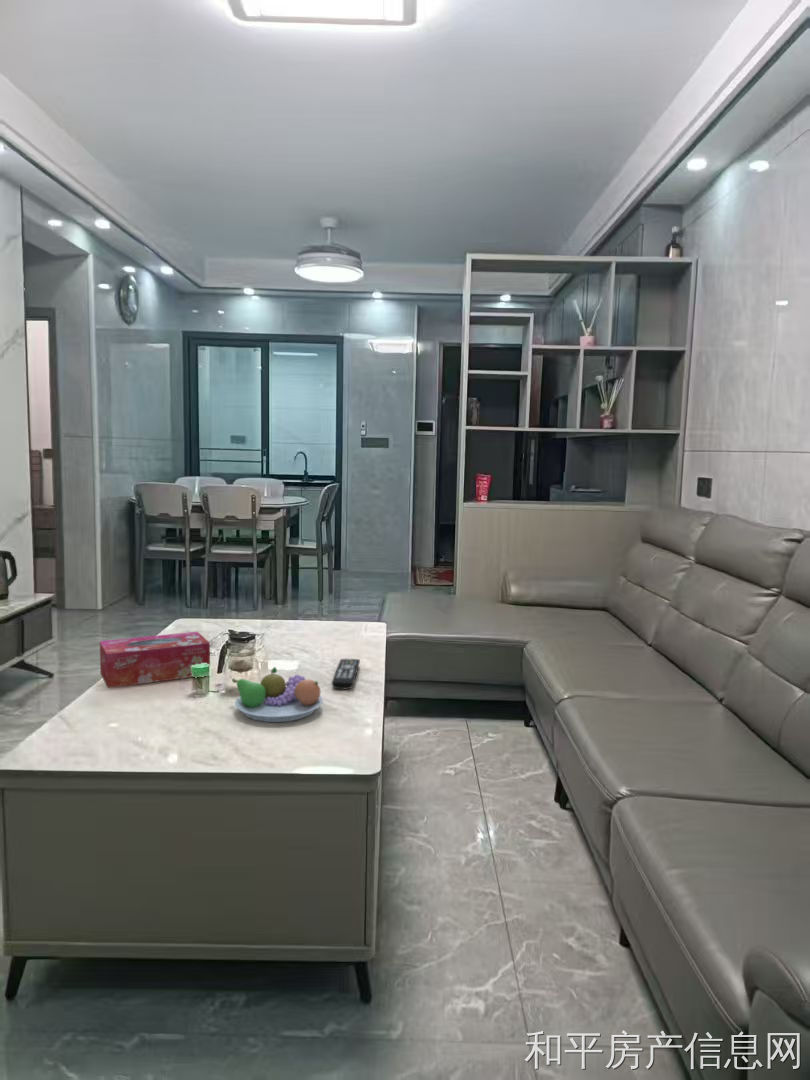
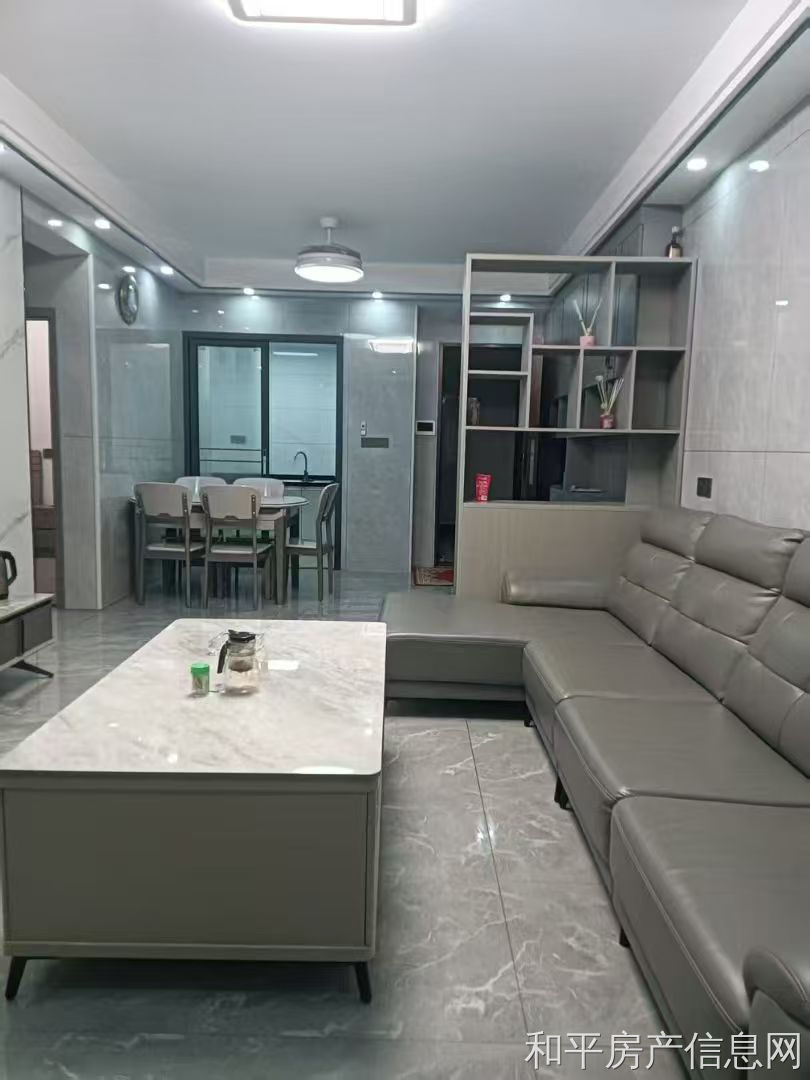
- fruit bowl (276, 692)
- tissue box (155, 658)
- remote control (346, 673)
